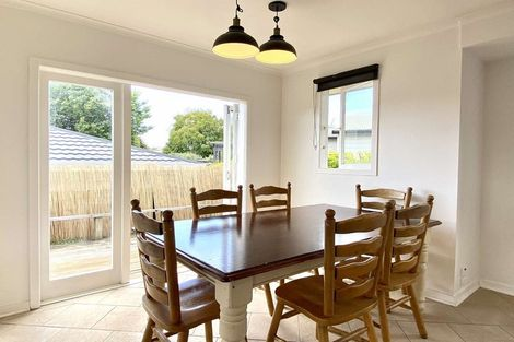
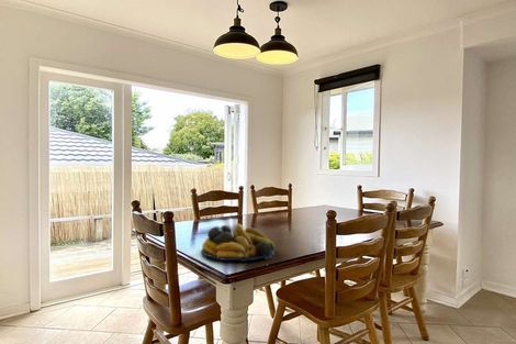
+ fruit bowl (237, 238)
